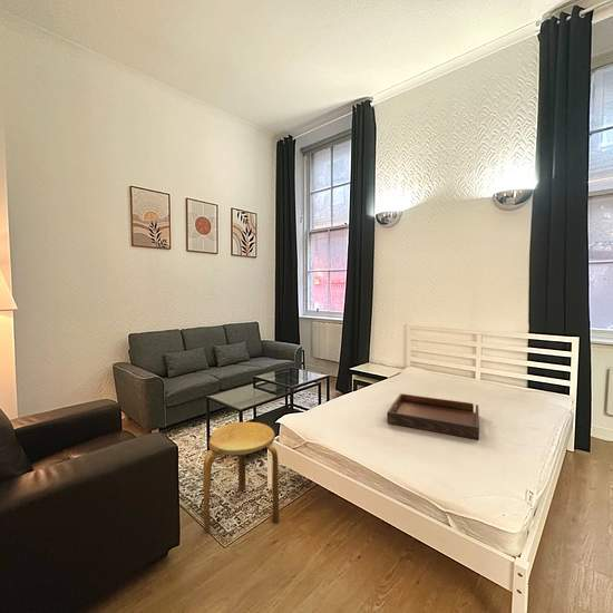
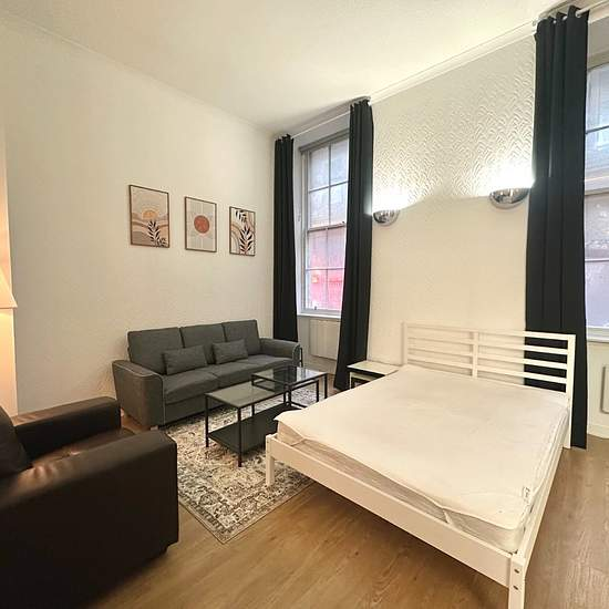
- stool (239, 473)
- serving tray (434, 412)
